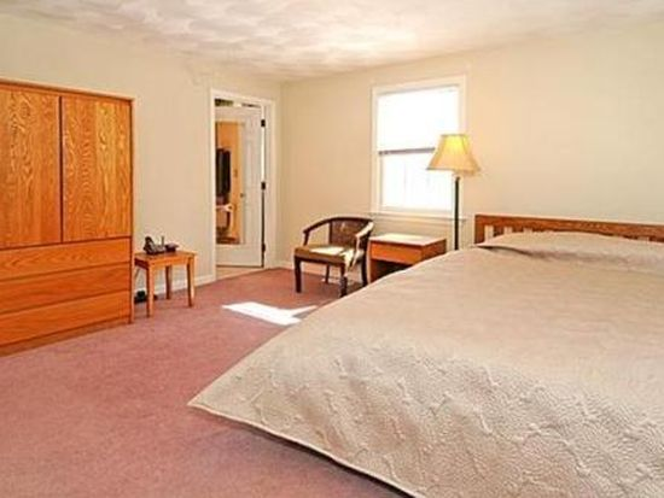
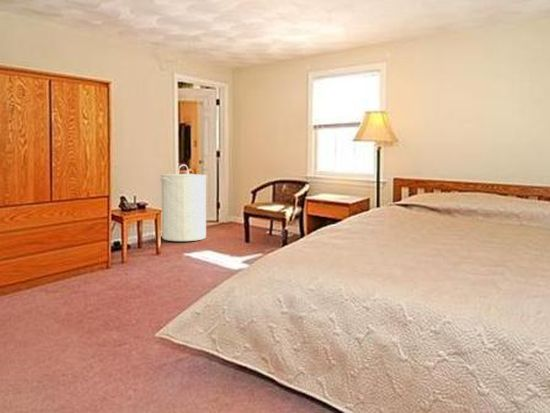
+ laundry hamper (184, 201)
